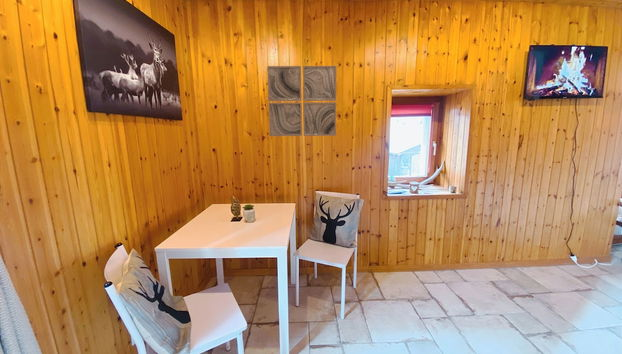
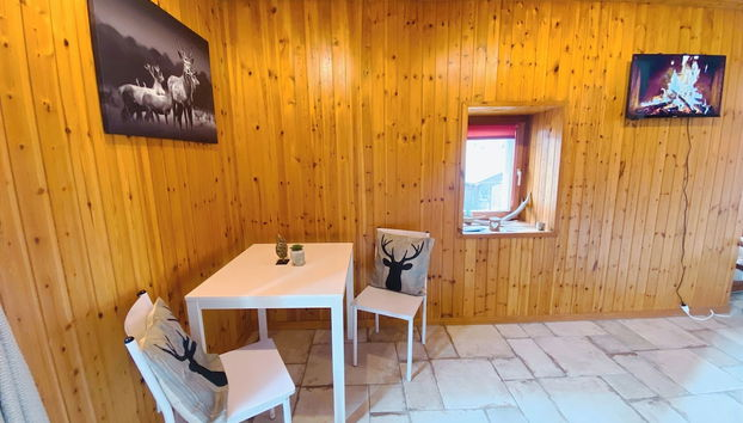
- wall art (301, 100)
